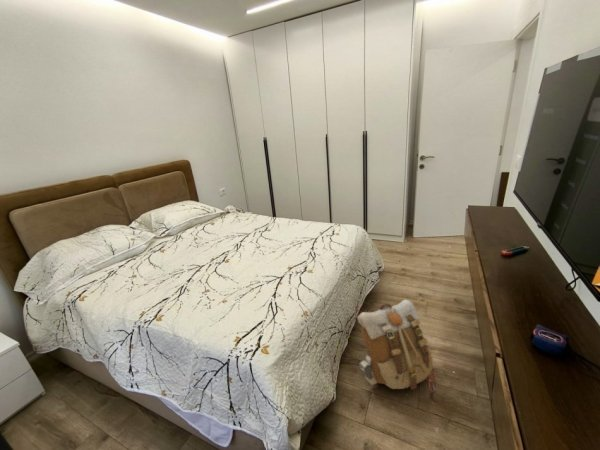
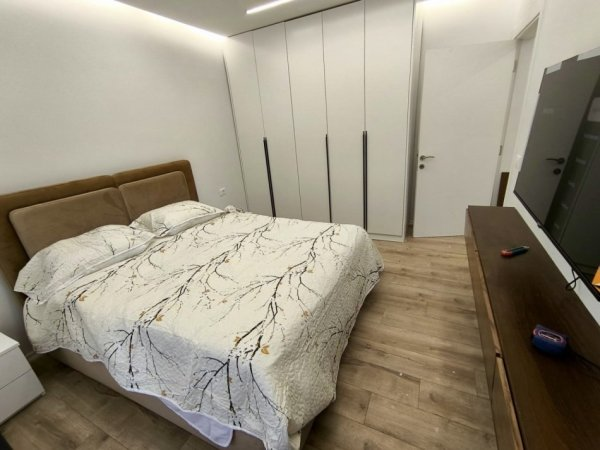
- backpack (396, 345)
